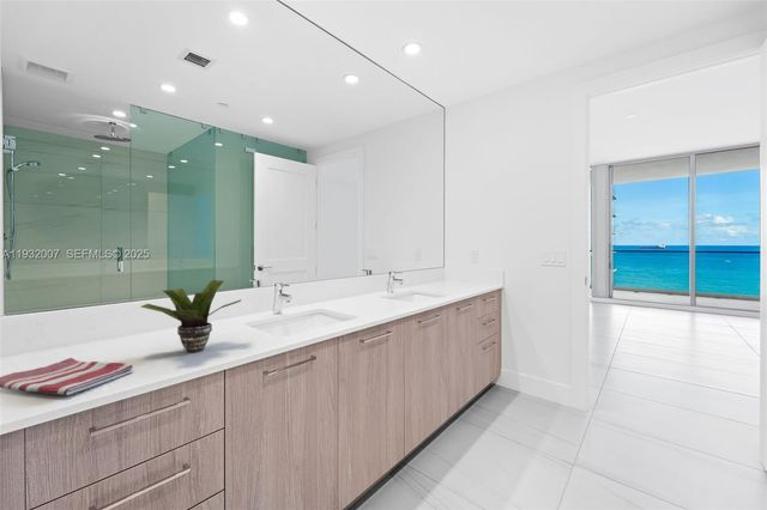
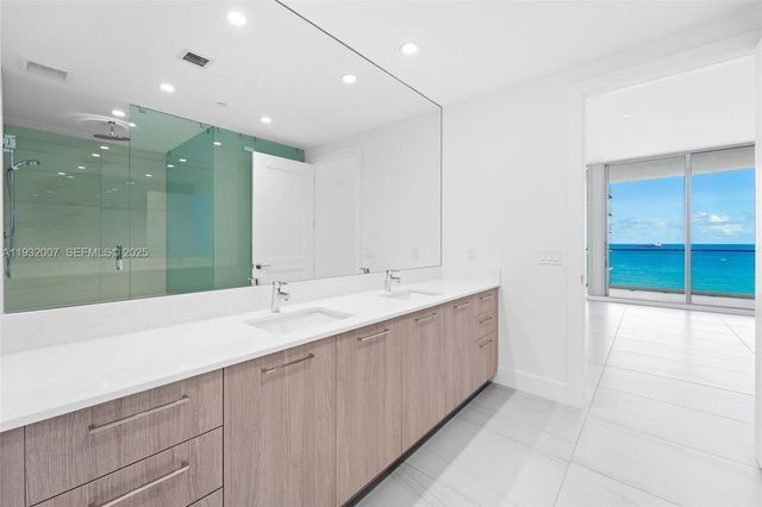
- potted plant (193, 316)
- dish towel (67, 375)
